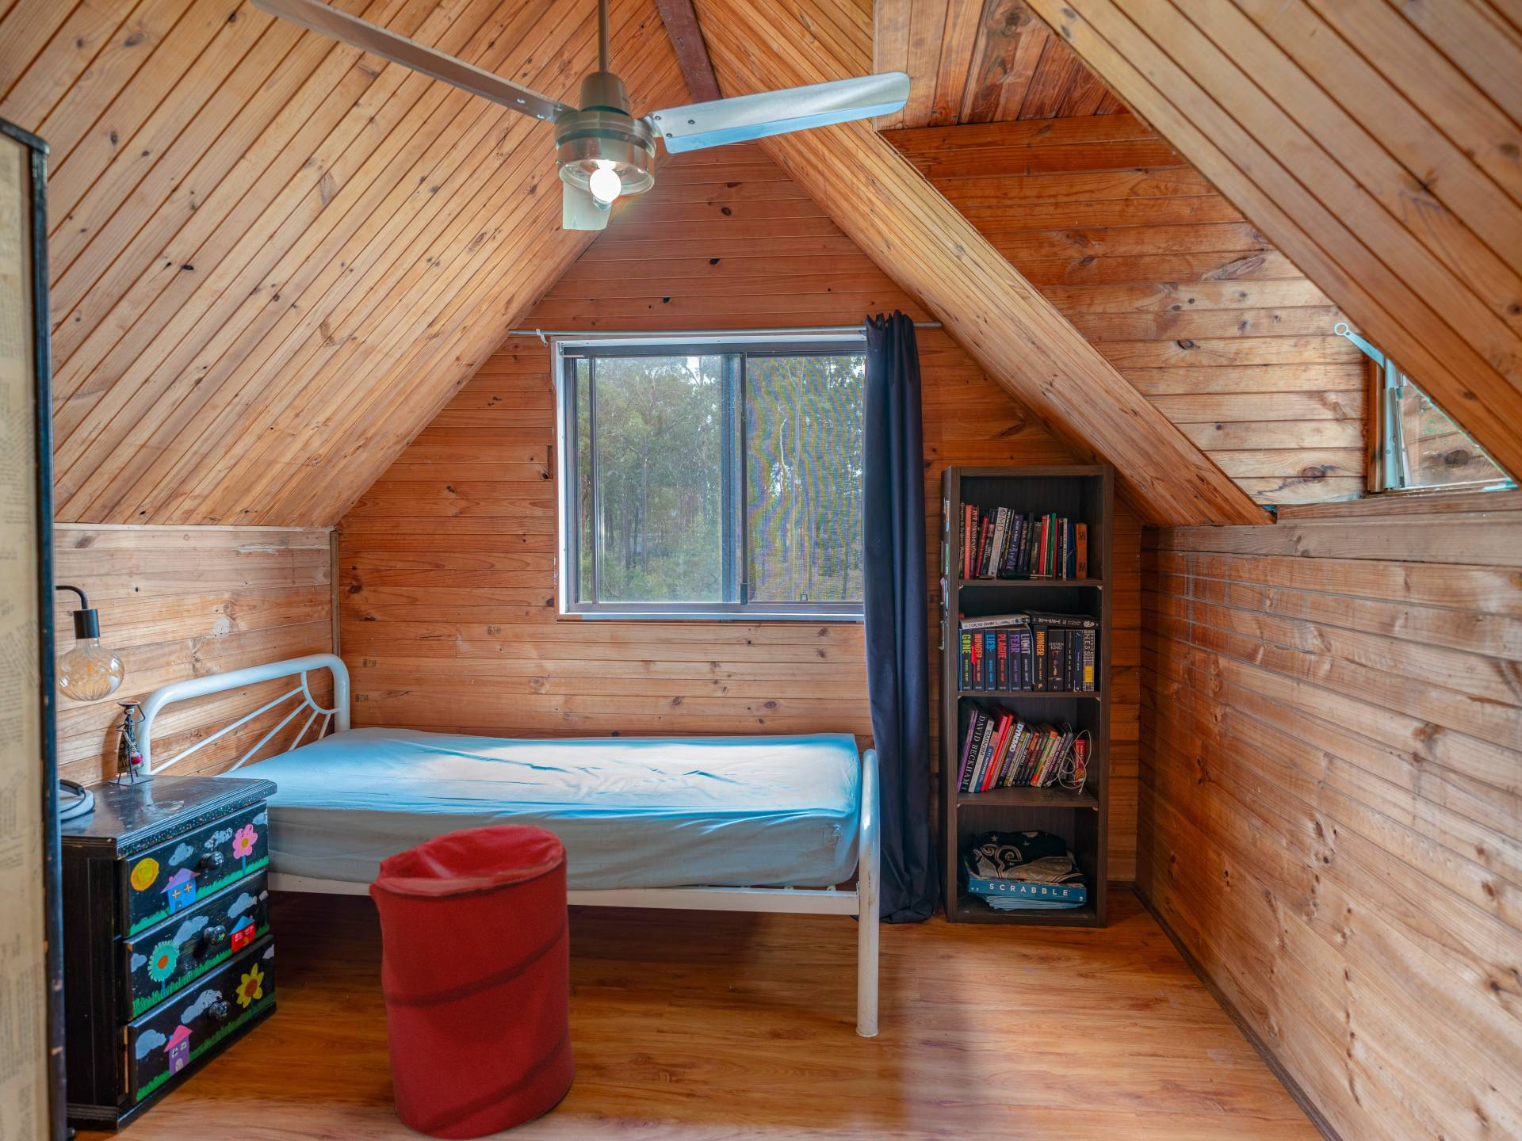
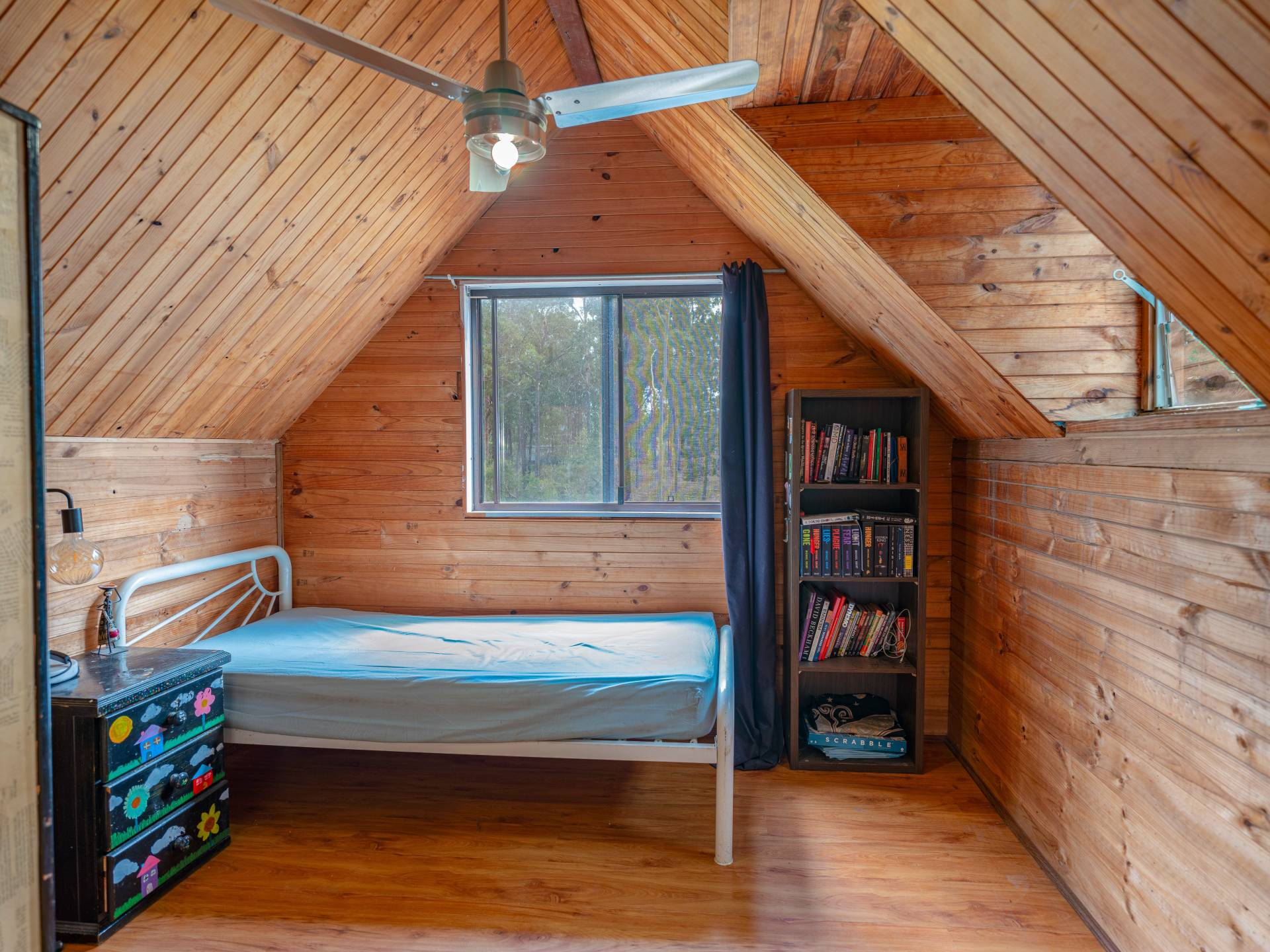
- laundry hamper (477, 966)
